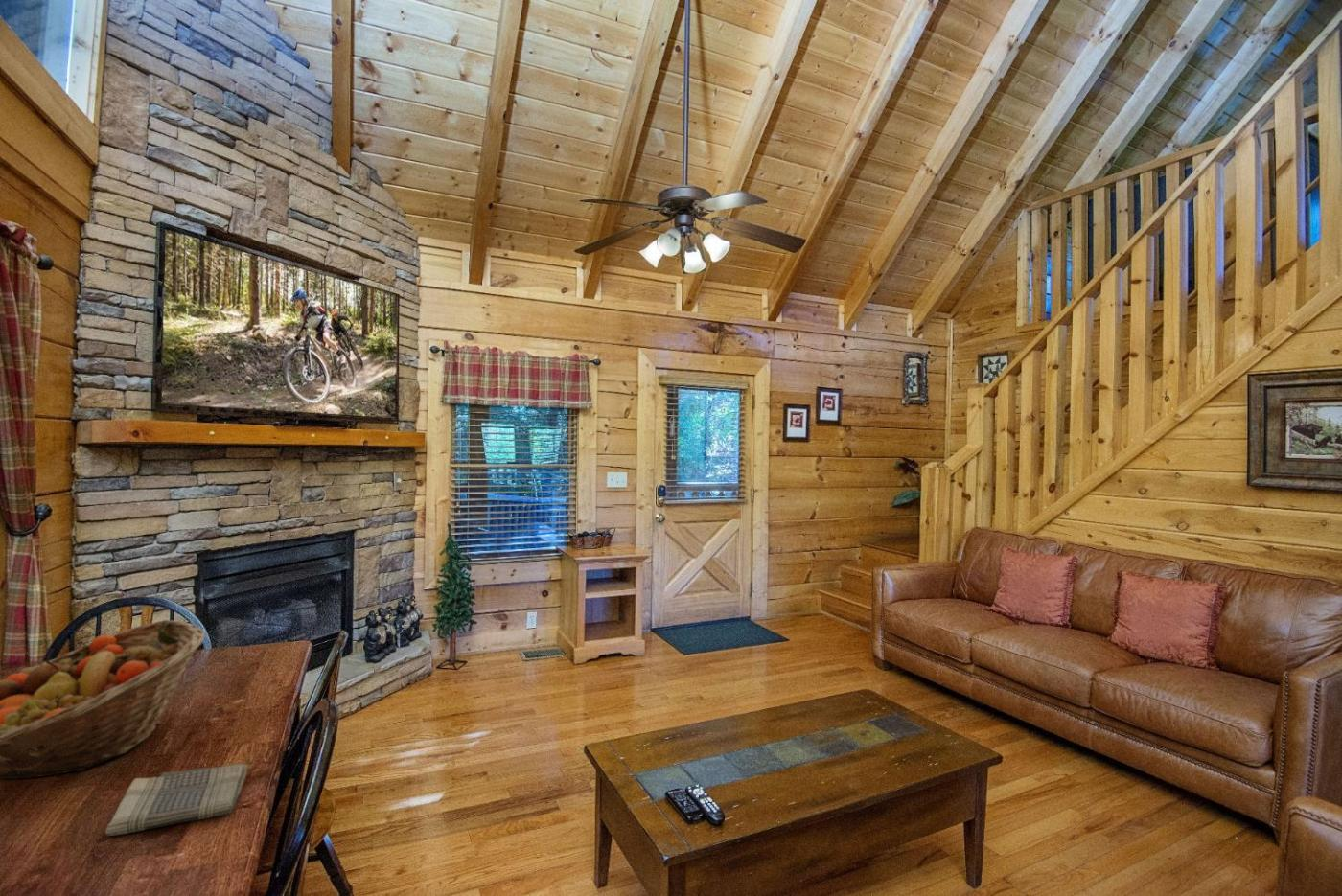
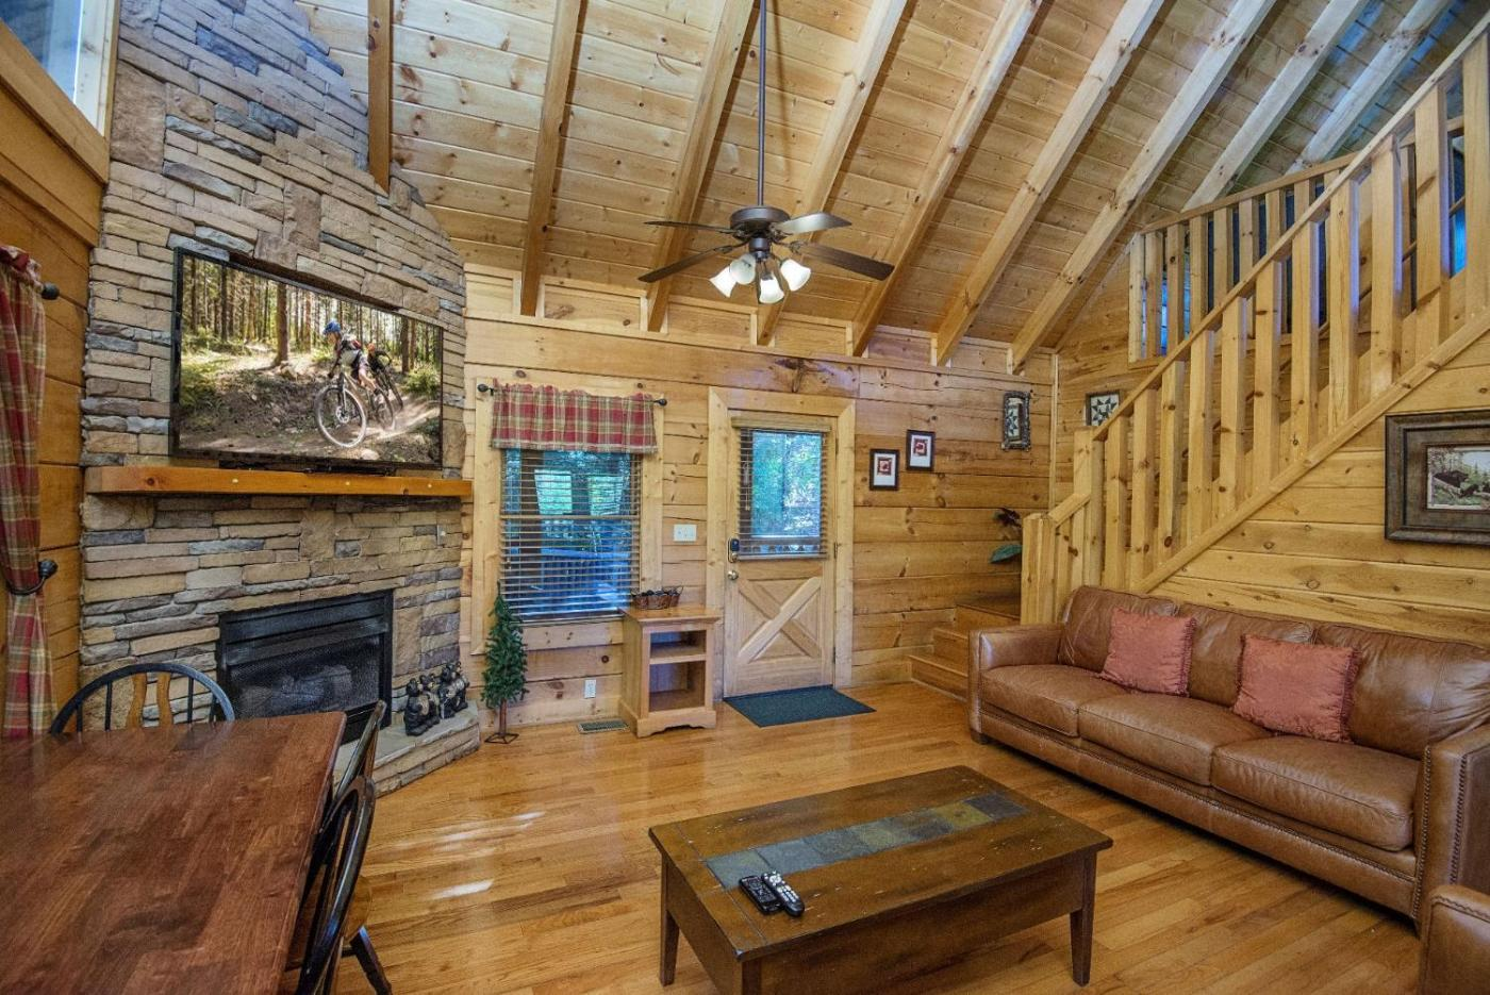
- fruit basket (89, 690)
- dish towel (183, 793)
